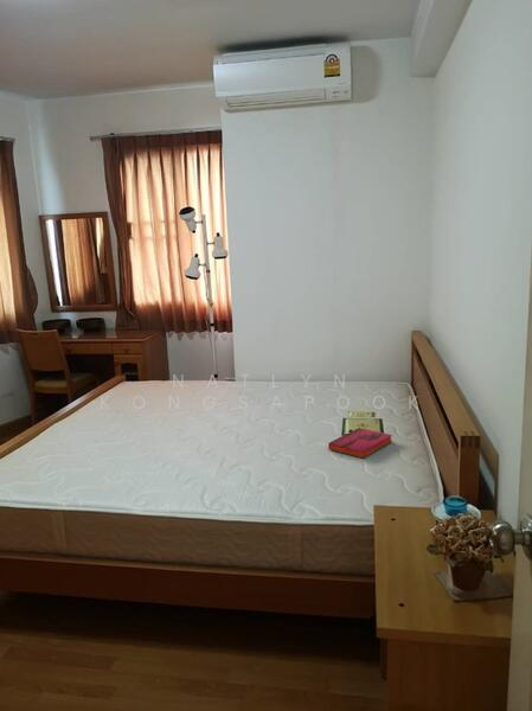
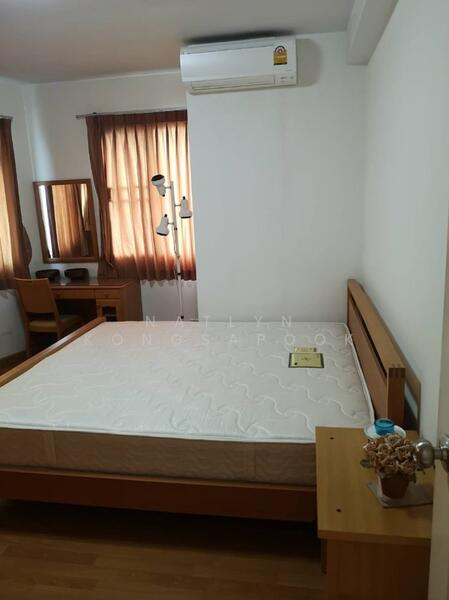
- hardback book (360, 442)
